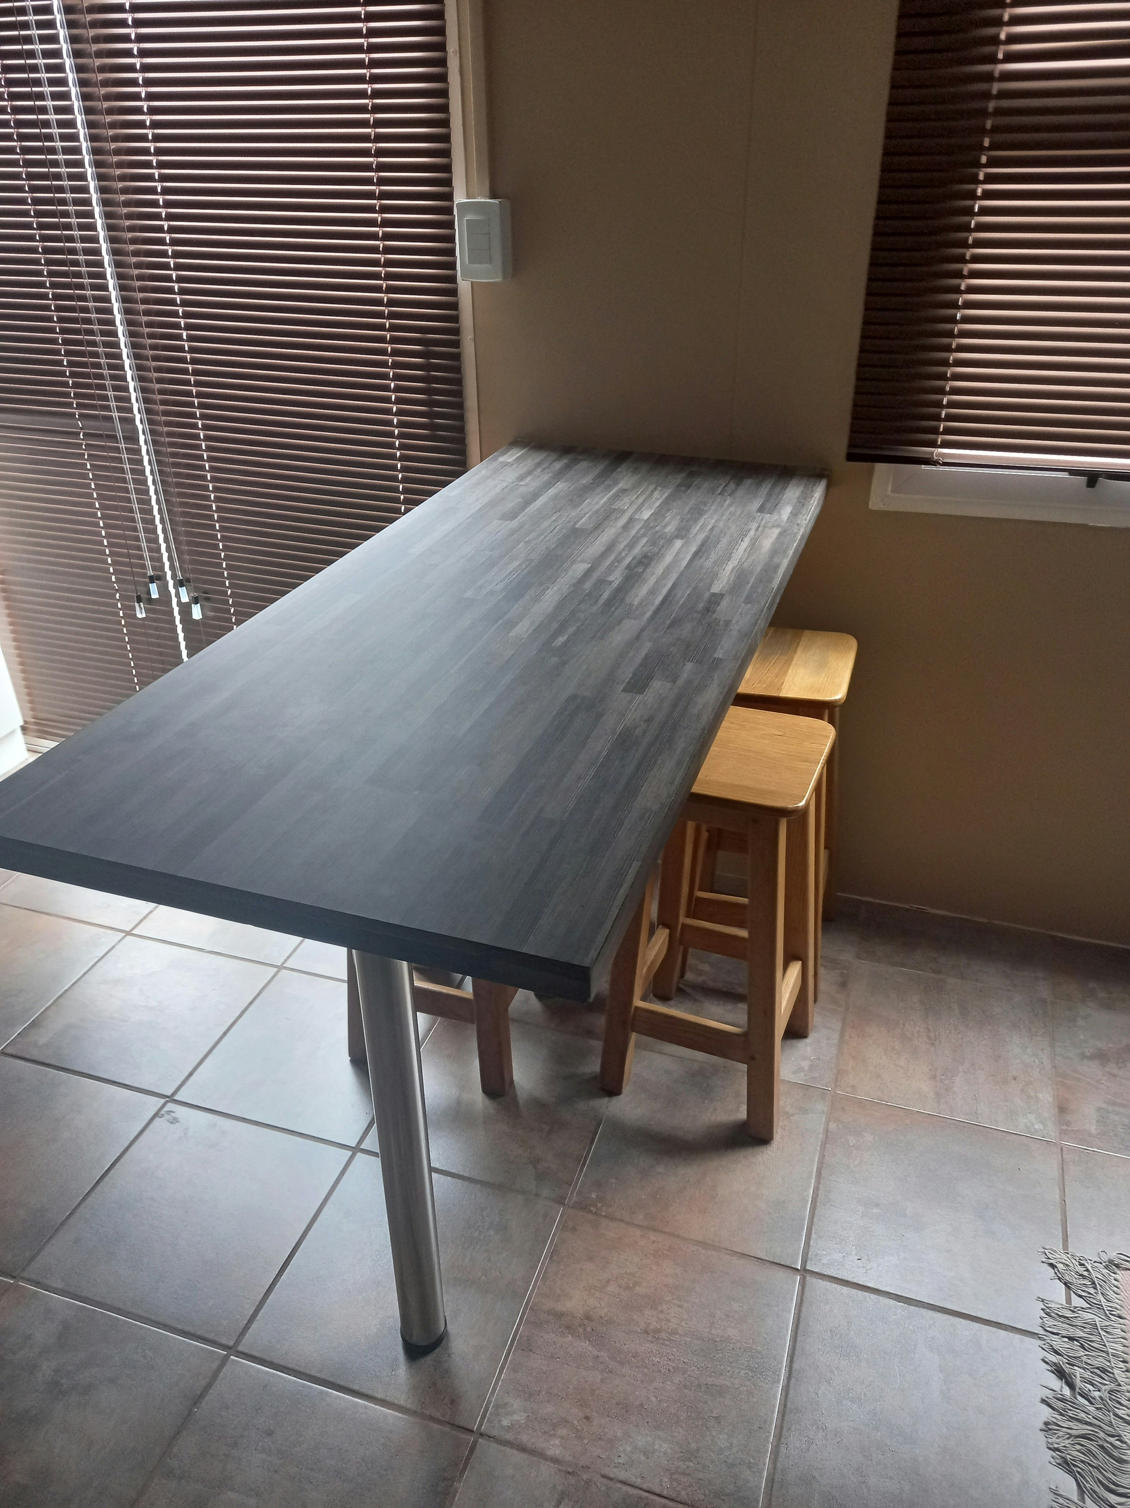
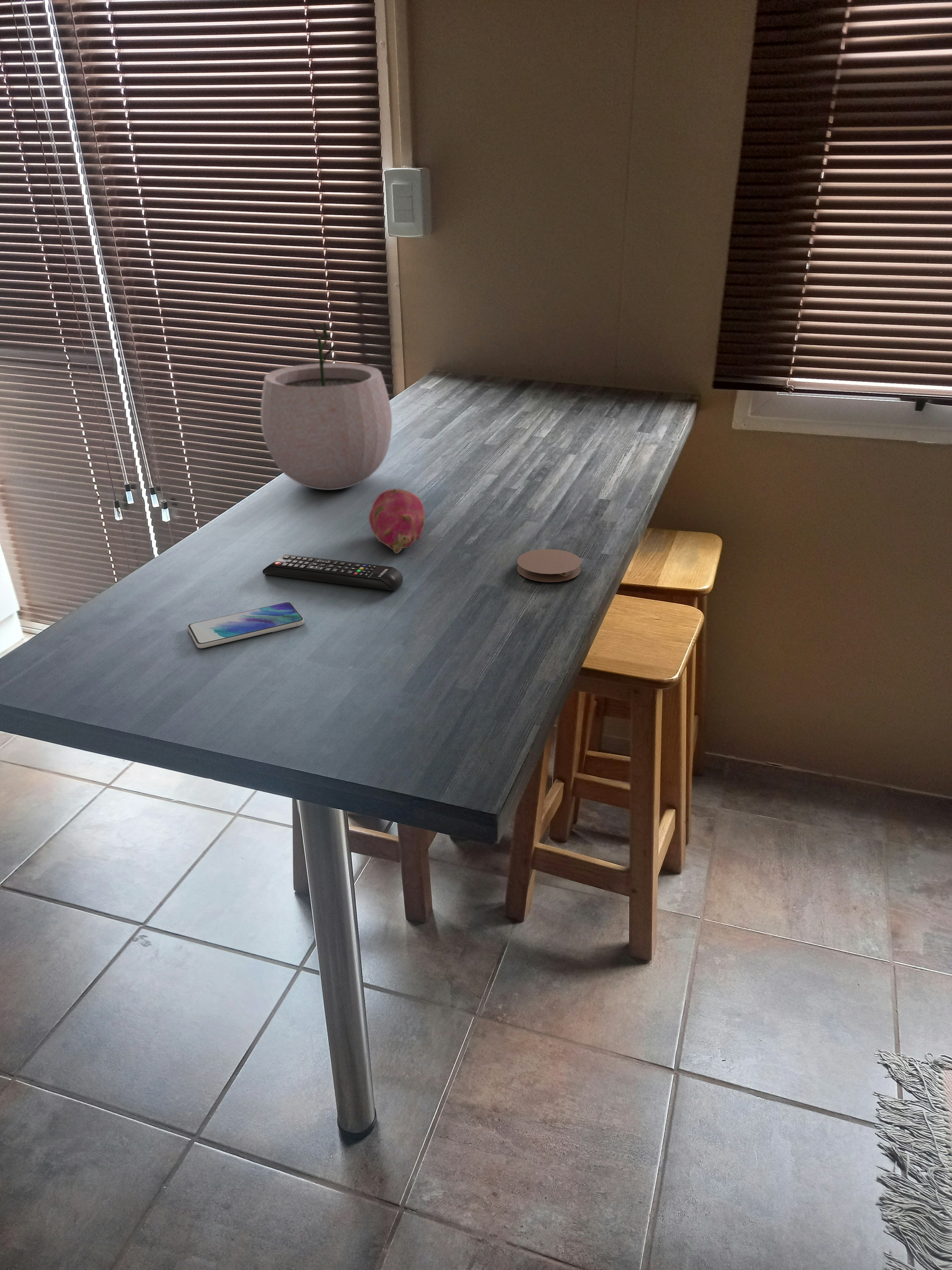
+ smartphone (246, 624)
+ coaster (549, 565)
+ plant pot (326, 406)
+ remote control (332, 572)
+ fruit (396, 517)
